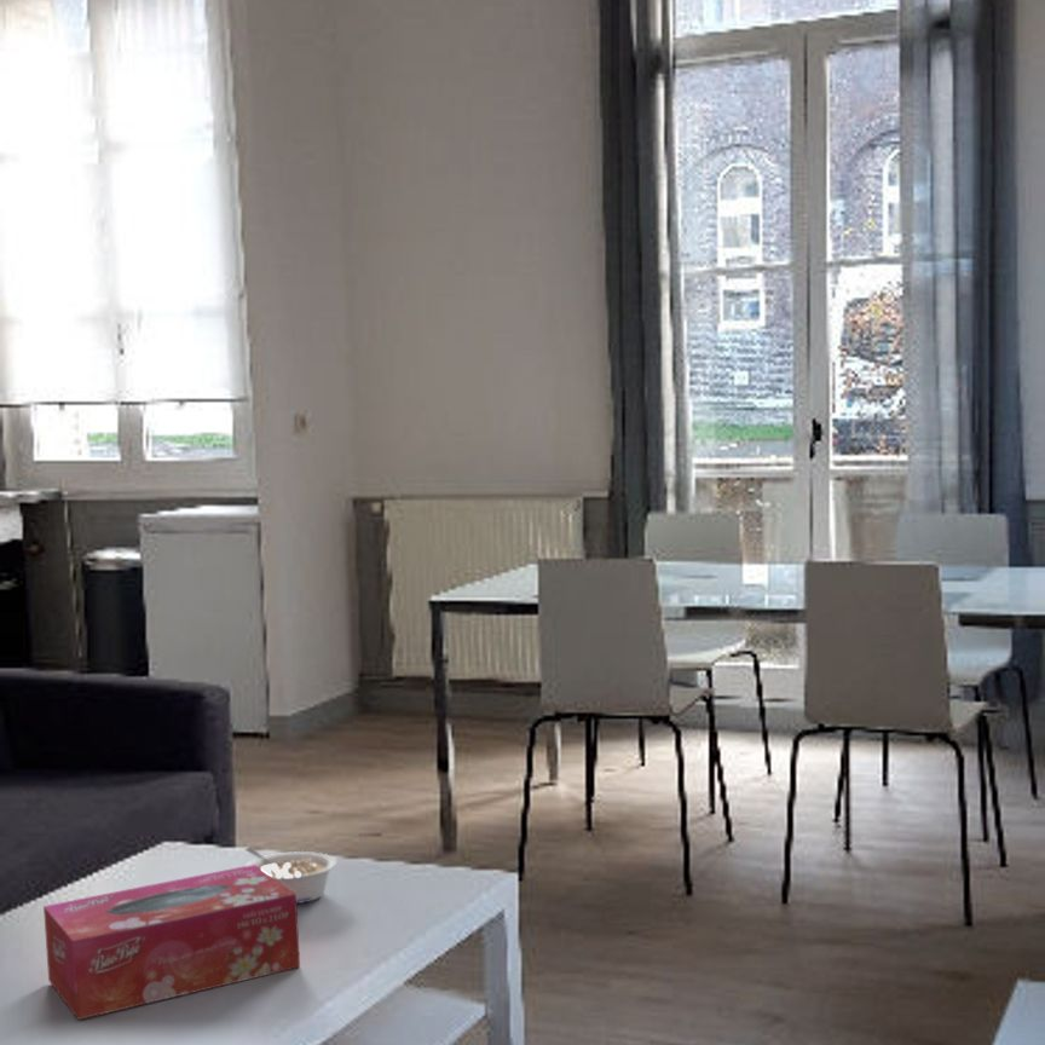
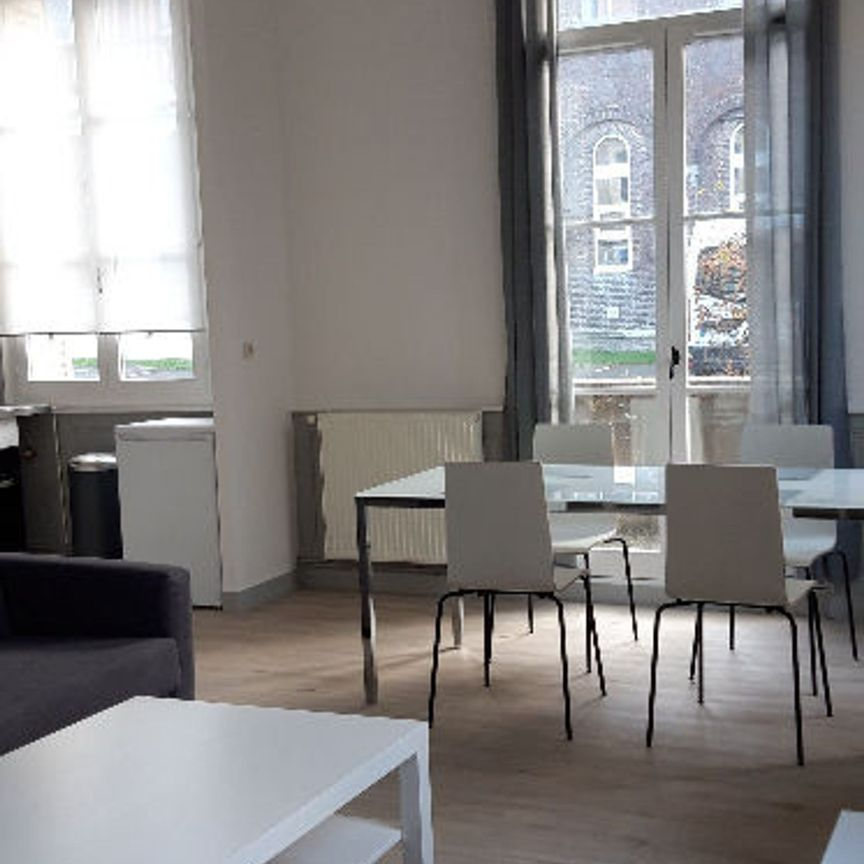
- tissue box (172, 936)
- legume (287, 876)
